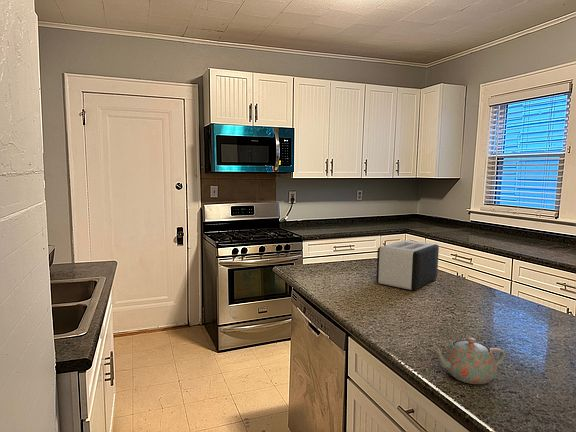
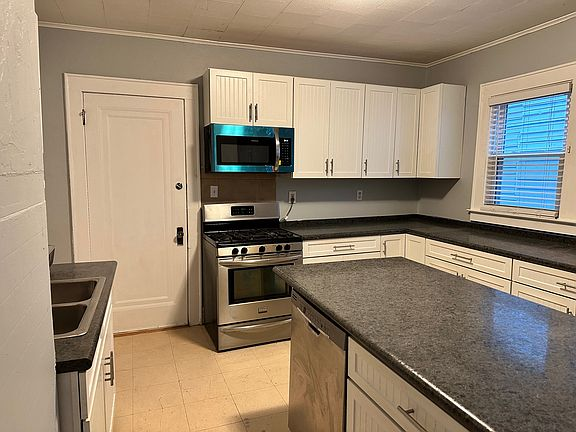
- teapot (467, 357)
- toaster (408, 263)
